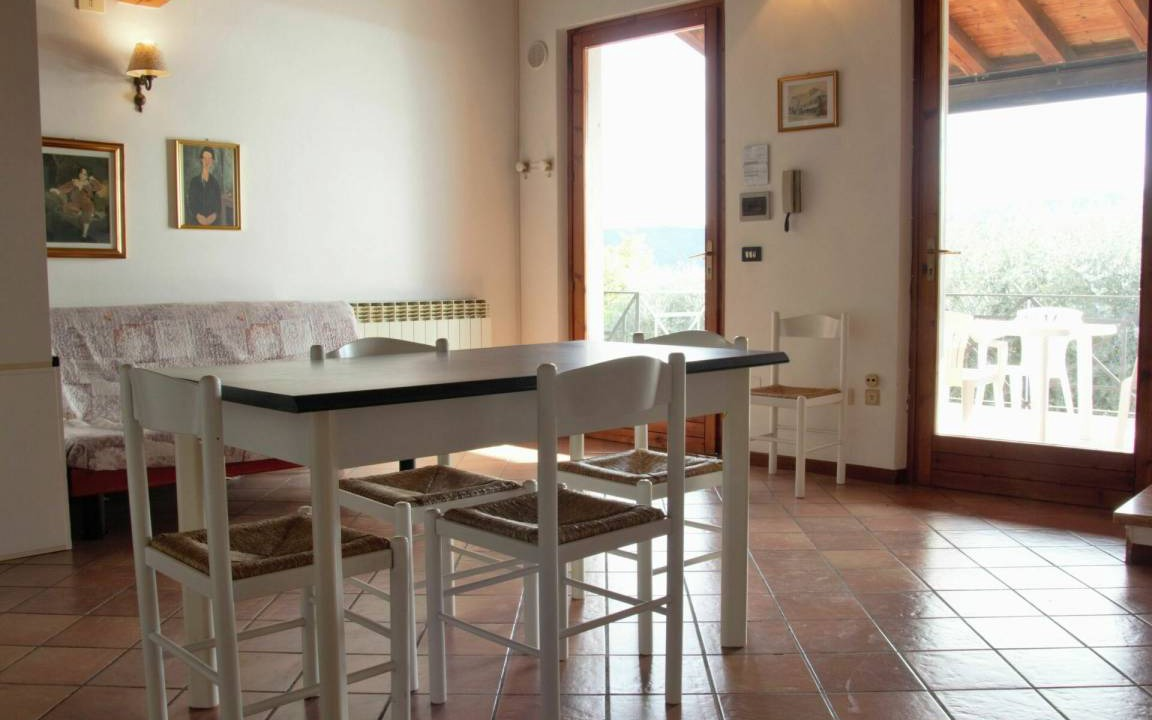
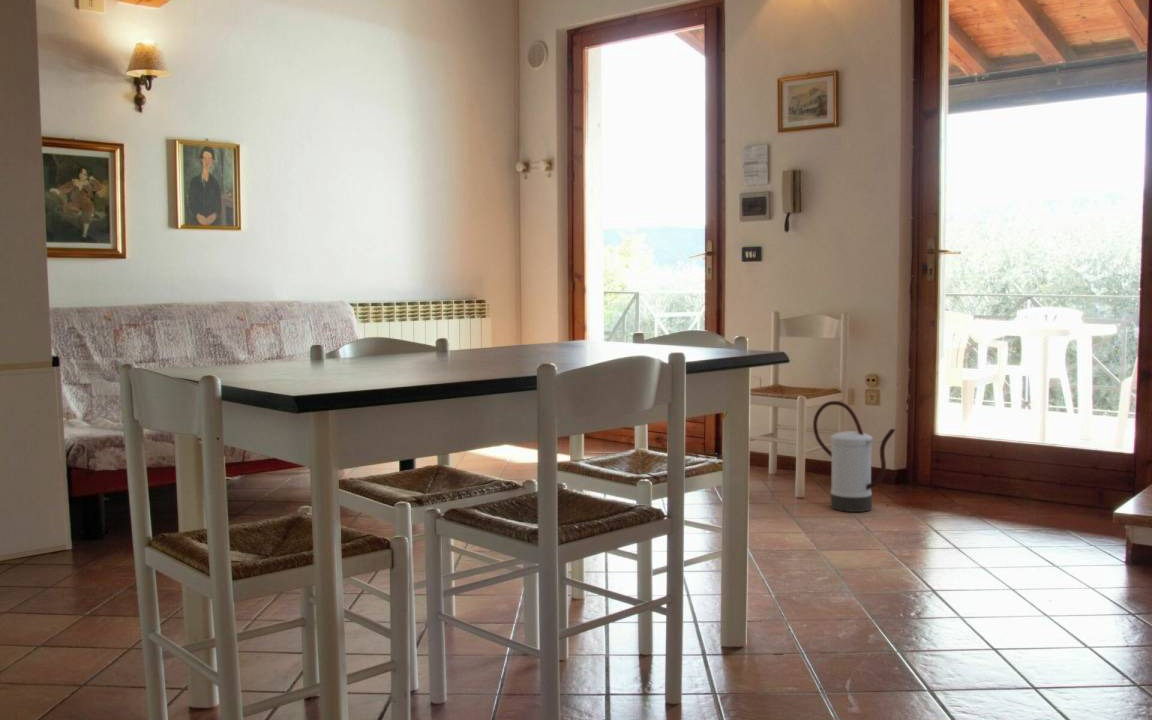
+ watering can (852, 455)
